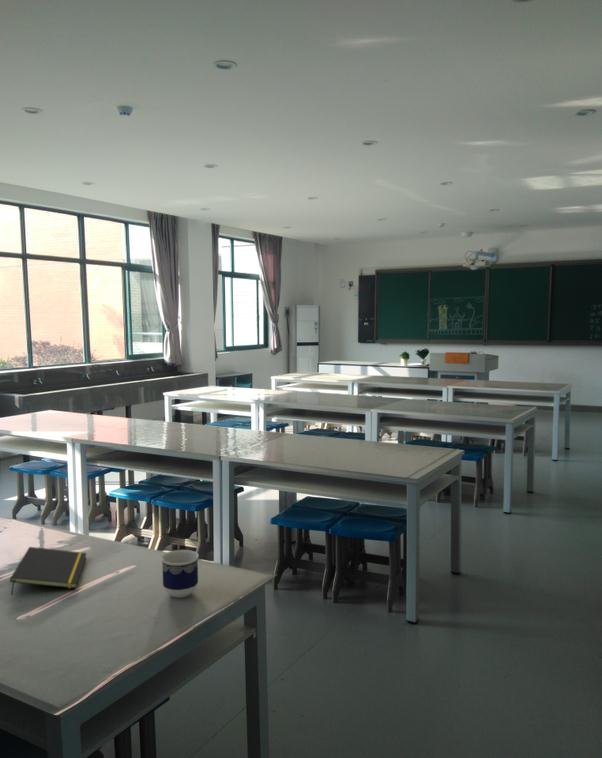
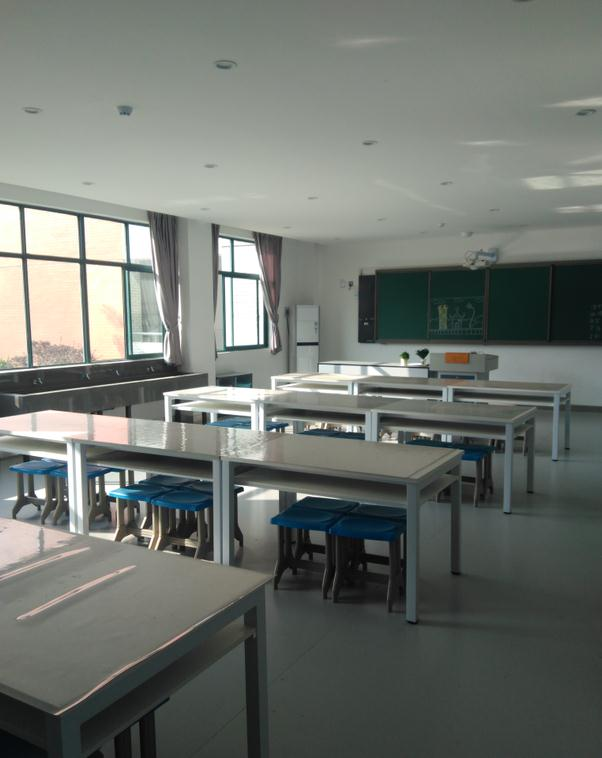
- cup (179, 572)
- notepad (51, 566)
